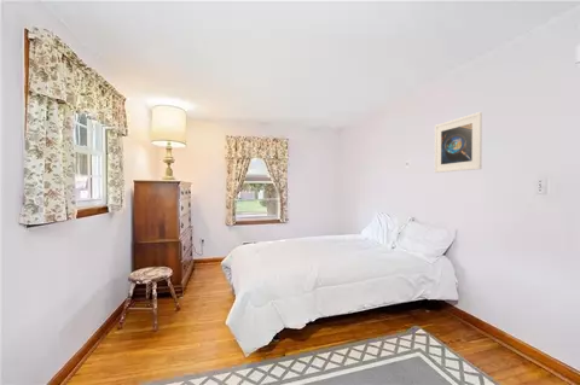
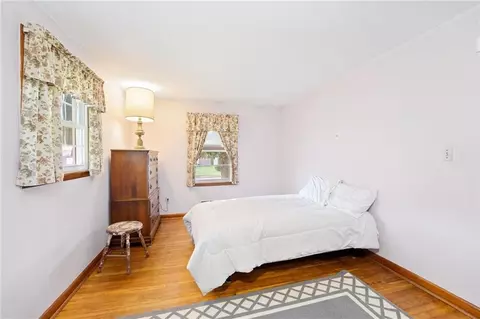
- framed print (456, 145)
